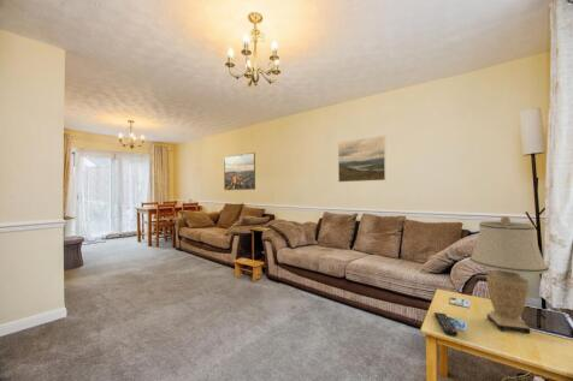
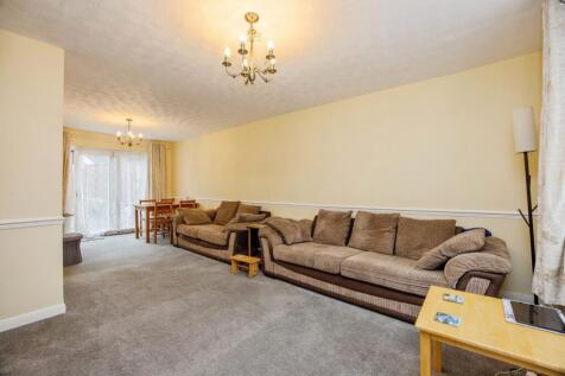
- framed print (238, 172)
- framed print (360, 160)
- remote control (444, 322)
- table lamp (506, 270)
